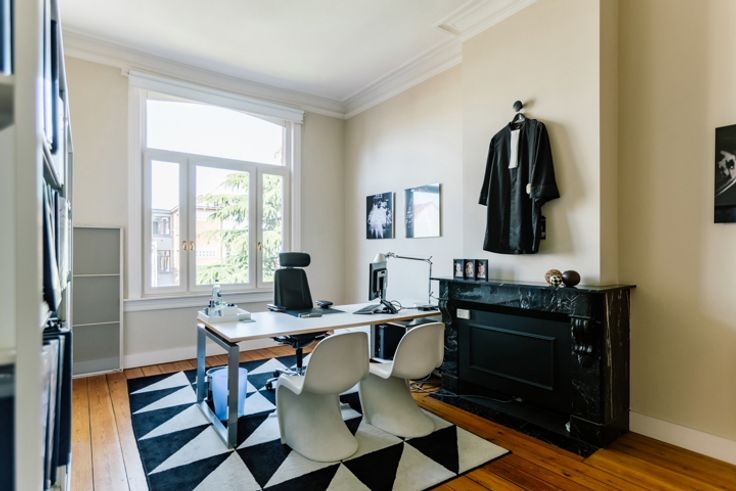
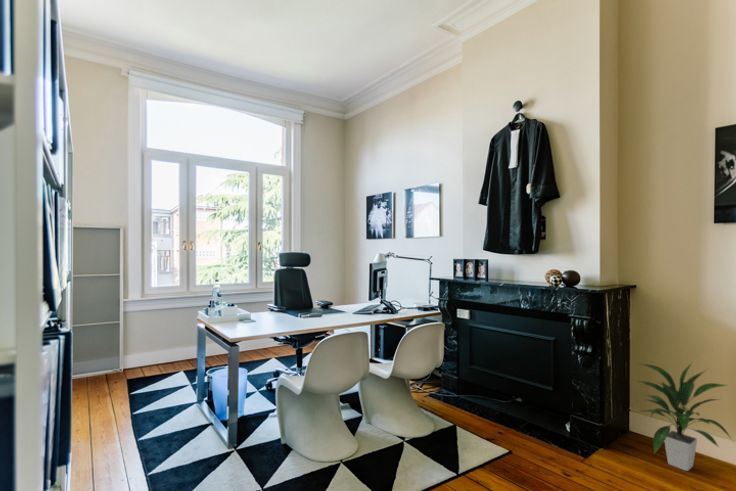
+ indoor plant (676, 412)
